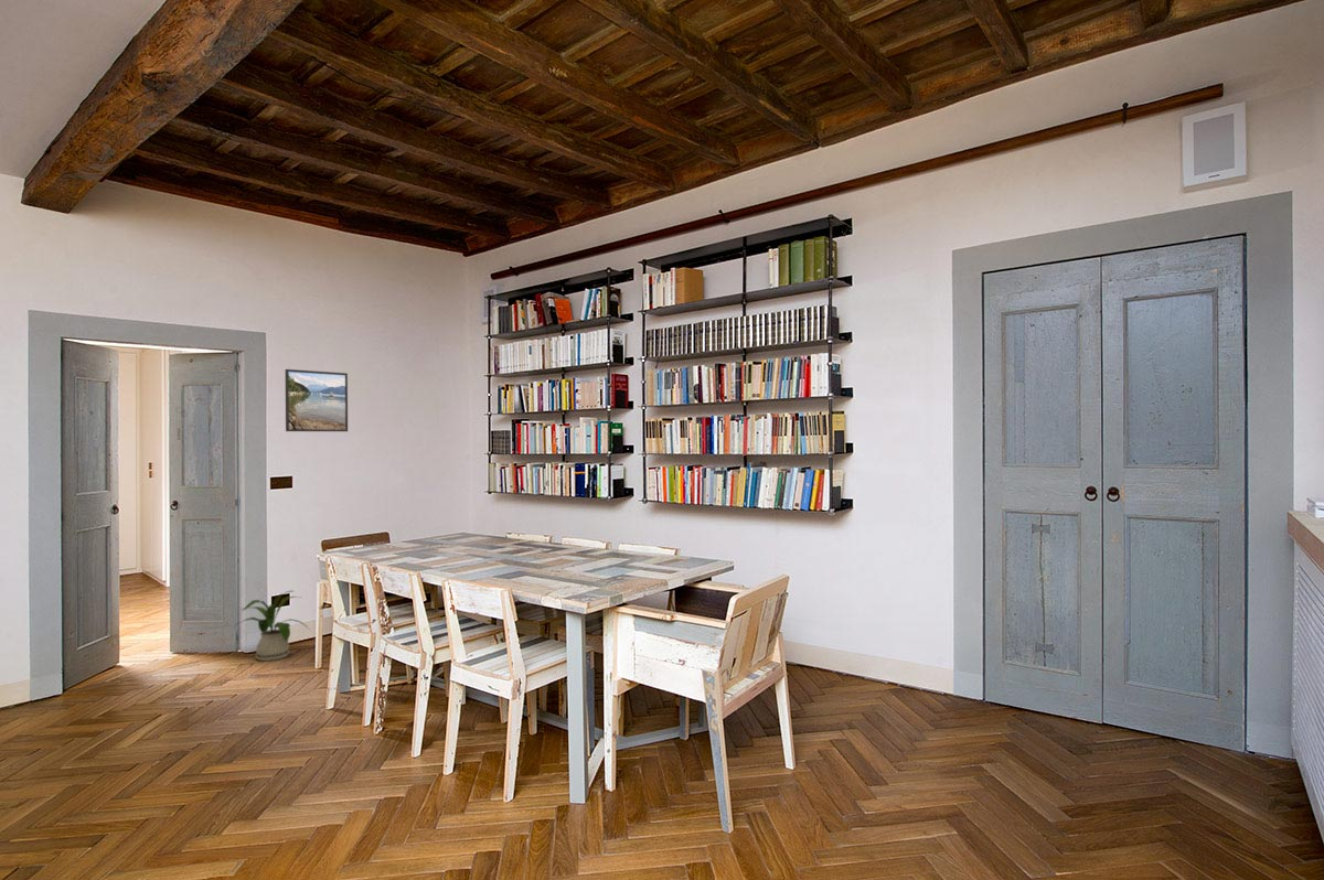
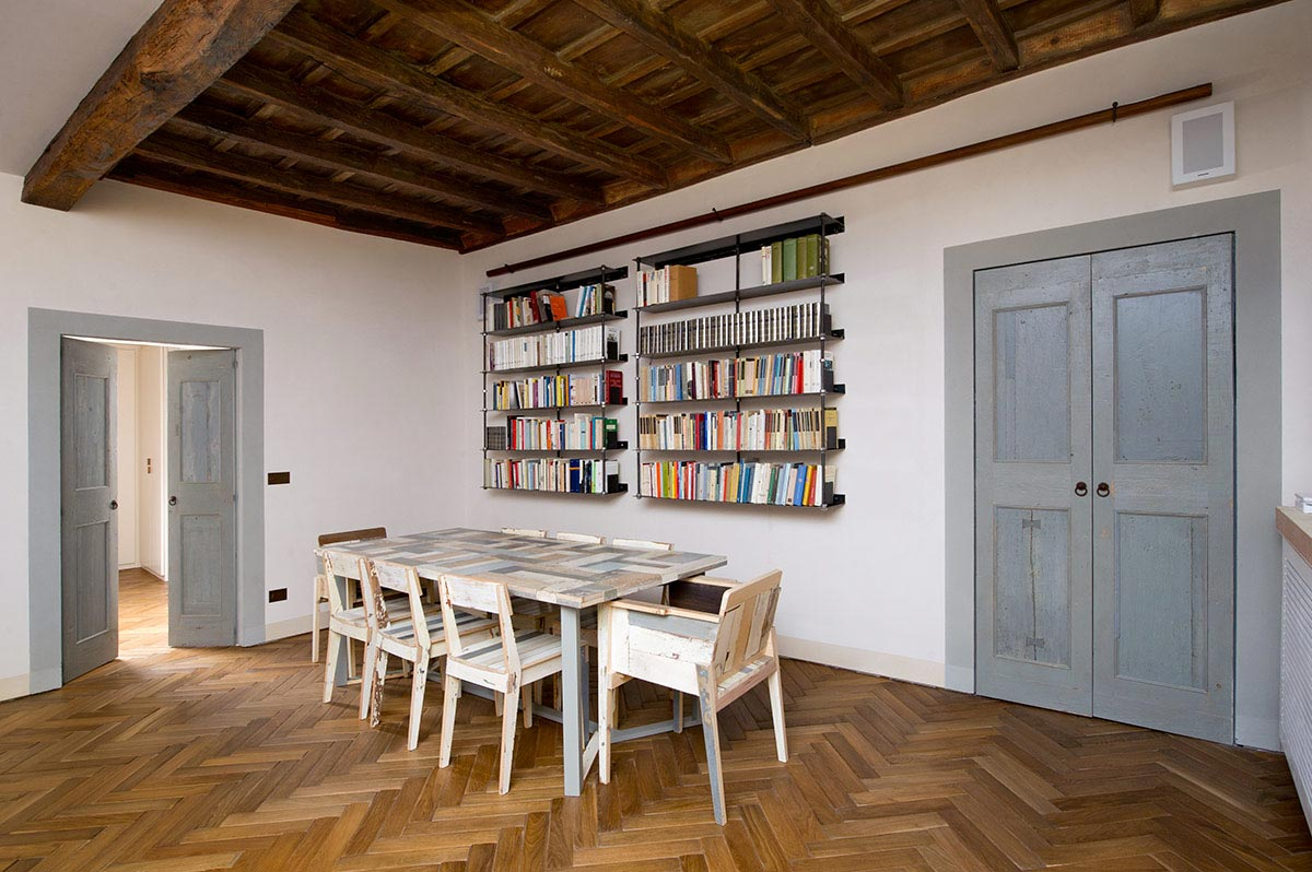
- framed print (317, 401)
- house plant (271, 622)
